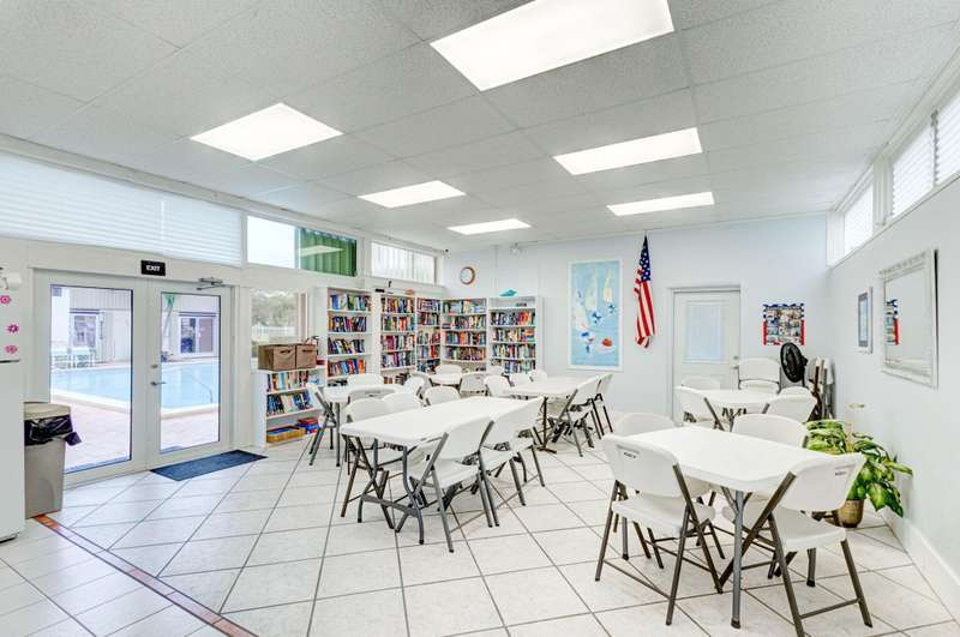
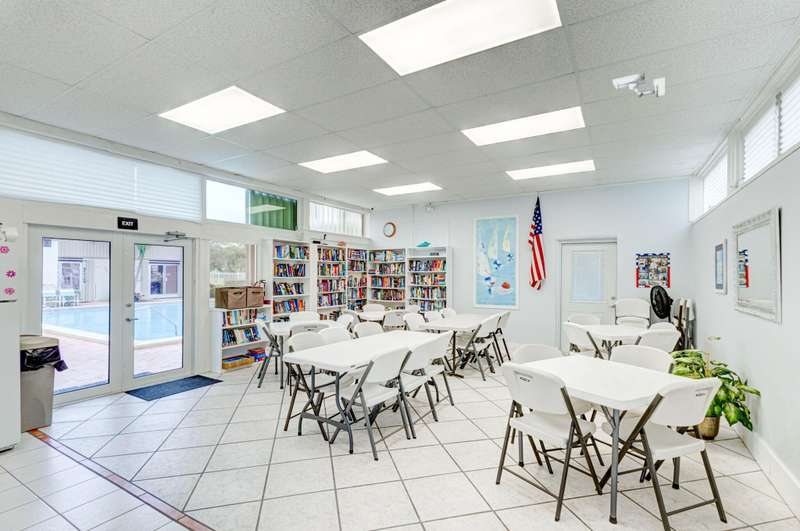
+ security camera (638, 91)
